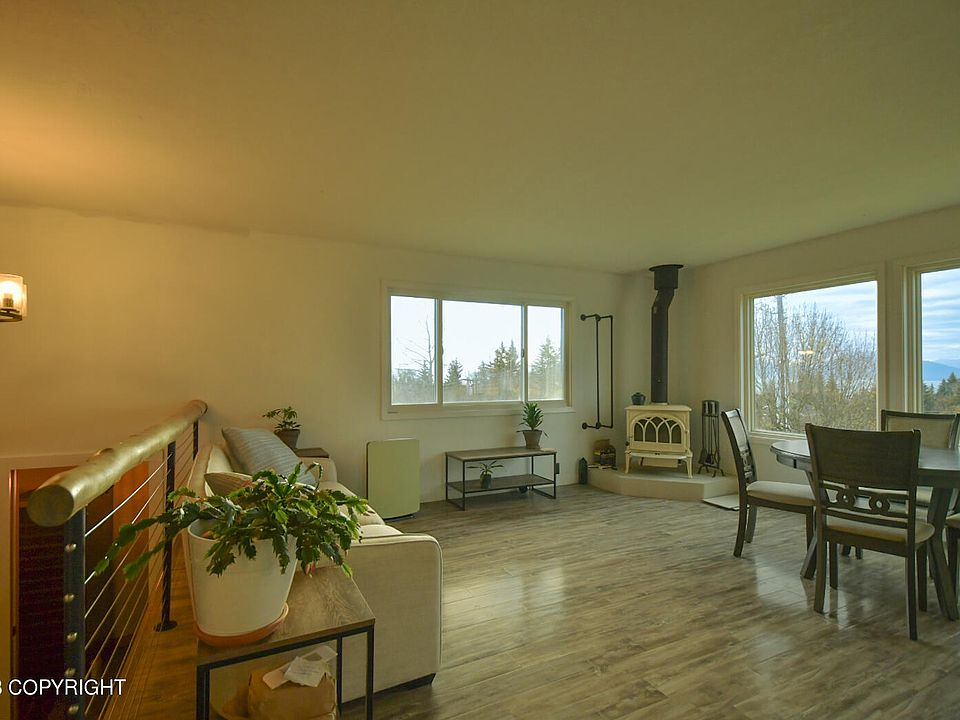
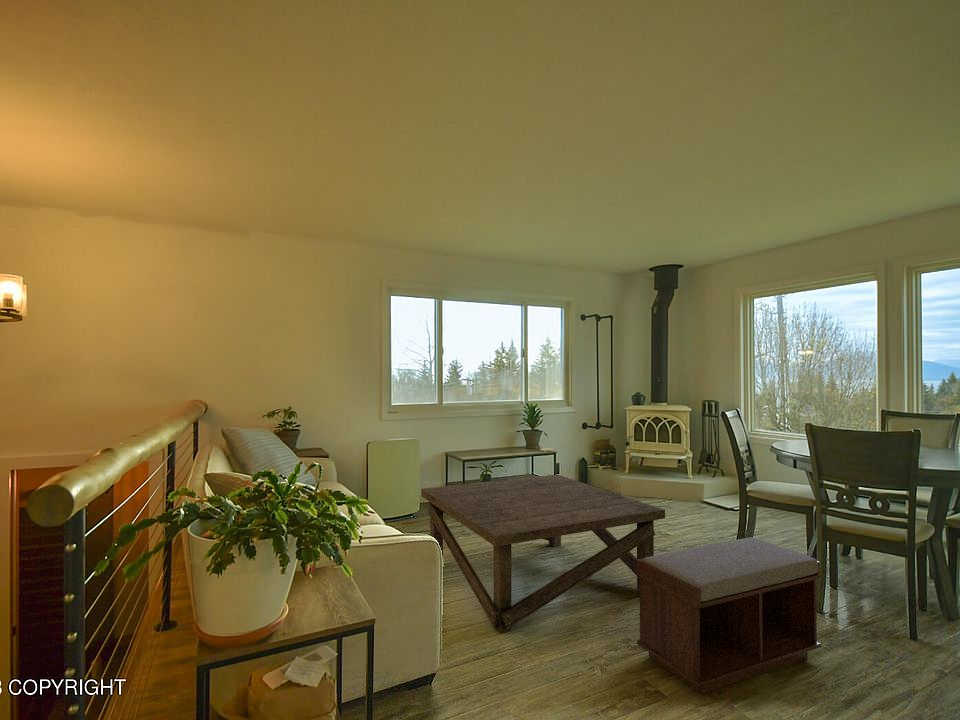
+ bench (729, 606)
+ coffee table (533, 538)
